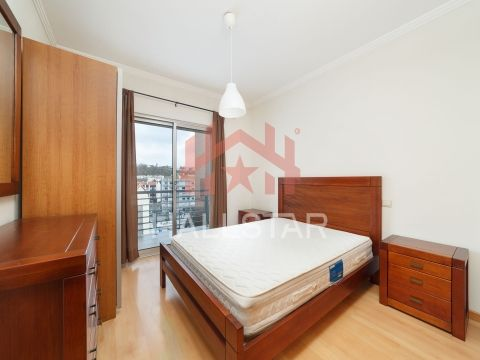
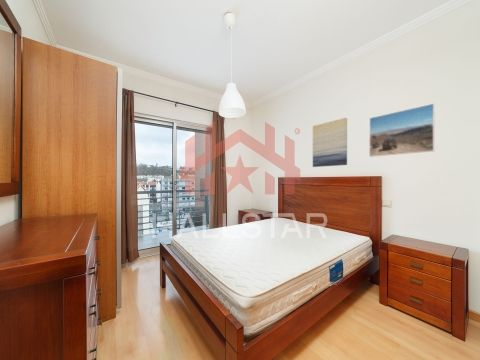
+ wall art (328, 144)
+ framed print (398, 133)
